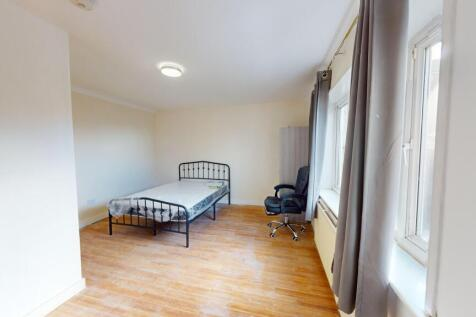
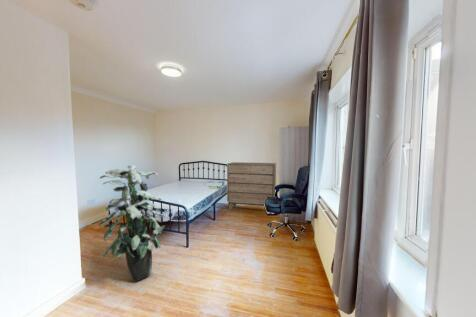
+ dresser (251, 186)
+ indoor plant (133, 221)
